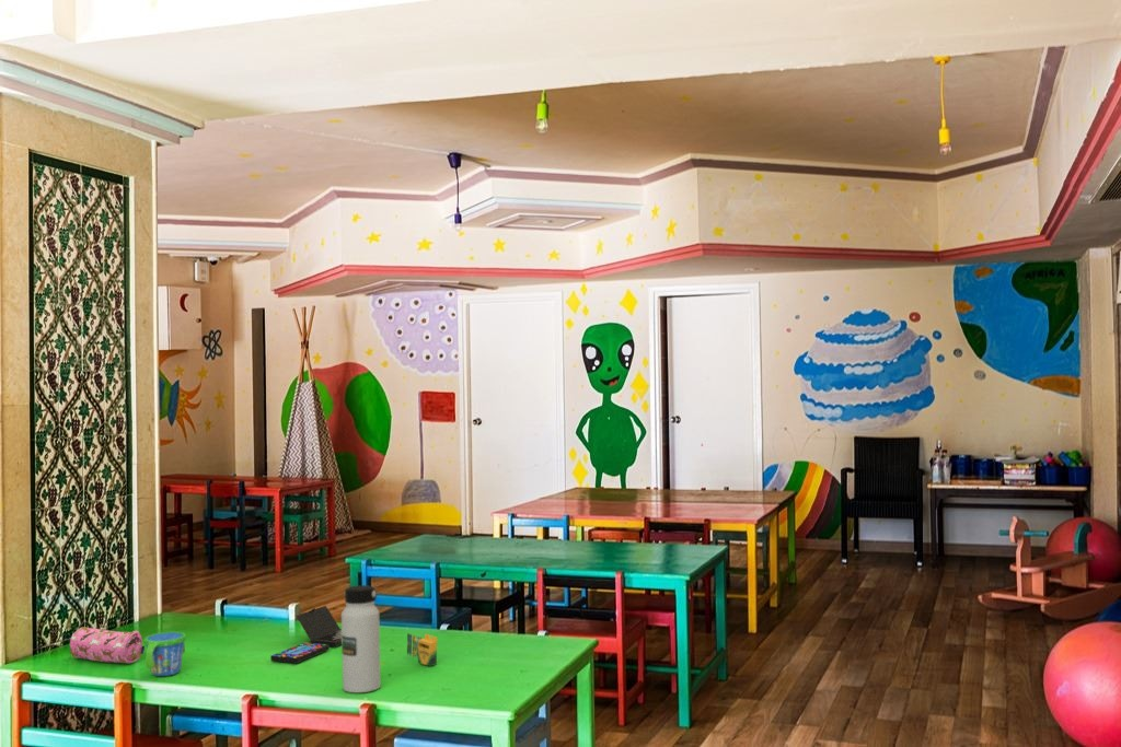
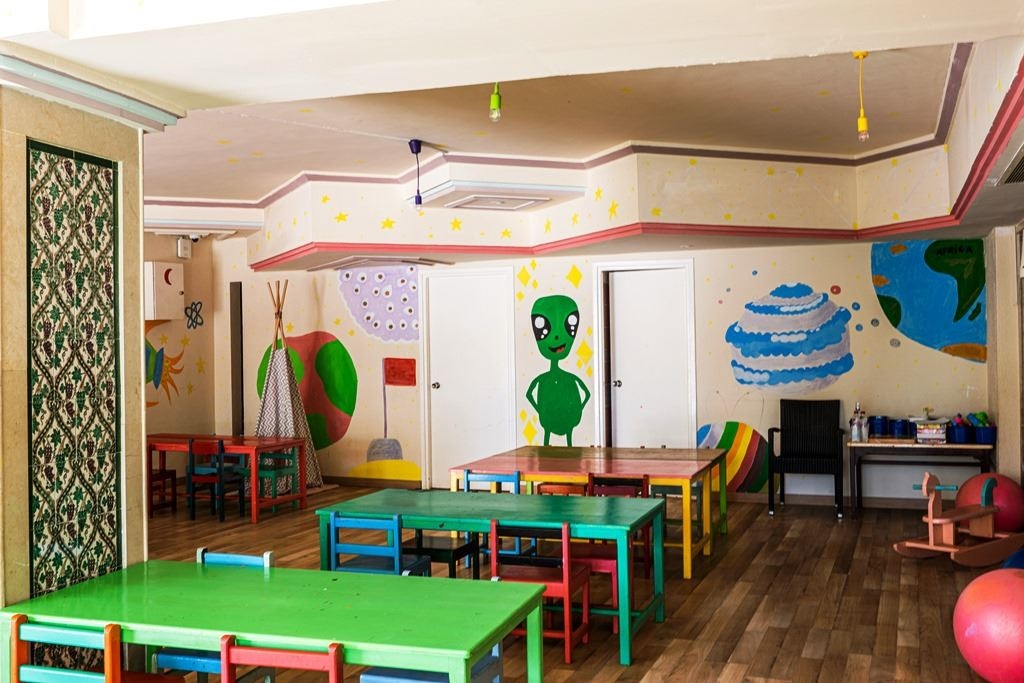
- crayon (421, 646)
- snack cup (165, 654)
- water bottle (360, 637)
- pencil case (106, 644)
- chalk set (312, 631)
